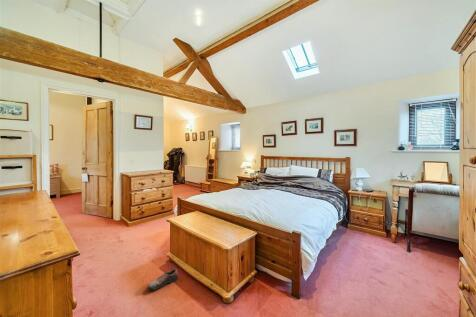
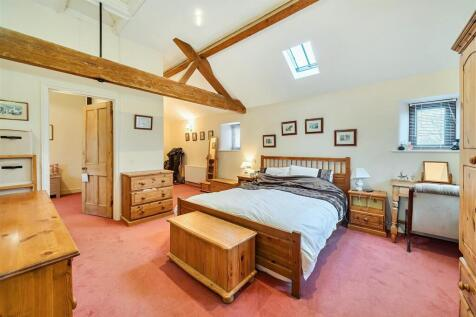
- shoe (162, 278)
